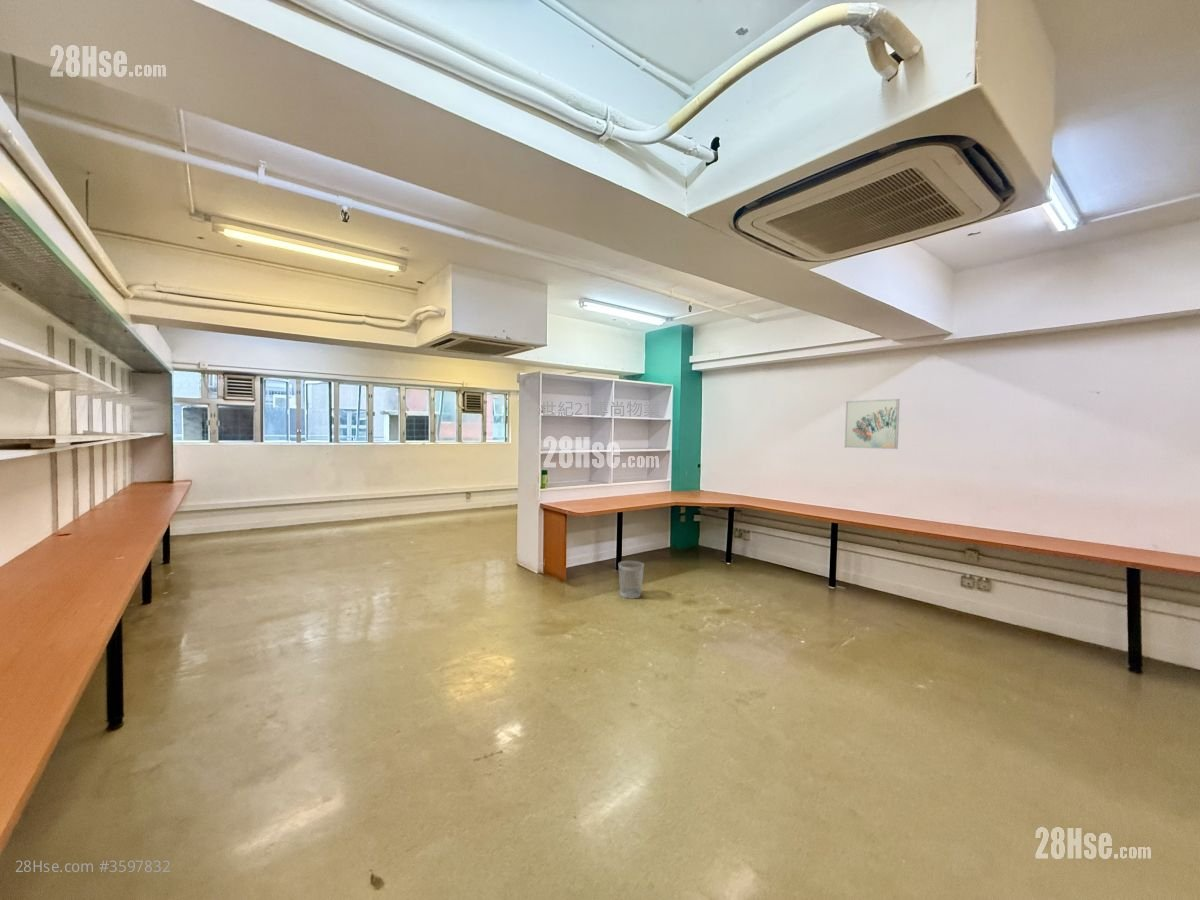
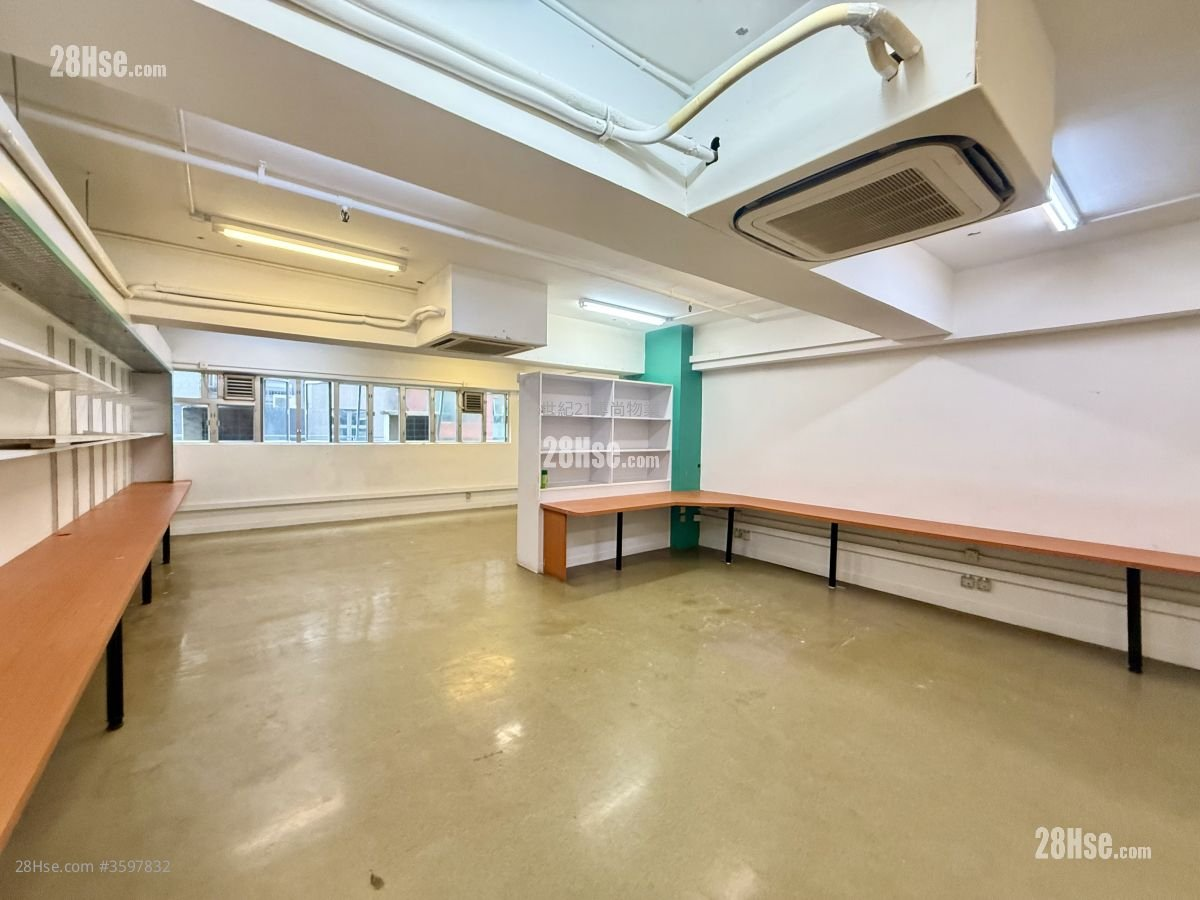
- wastebasket (631, 579)
- wall art (870, 424)
